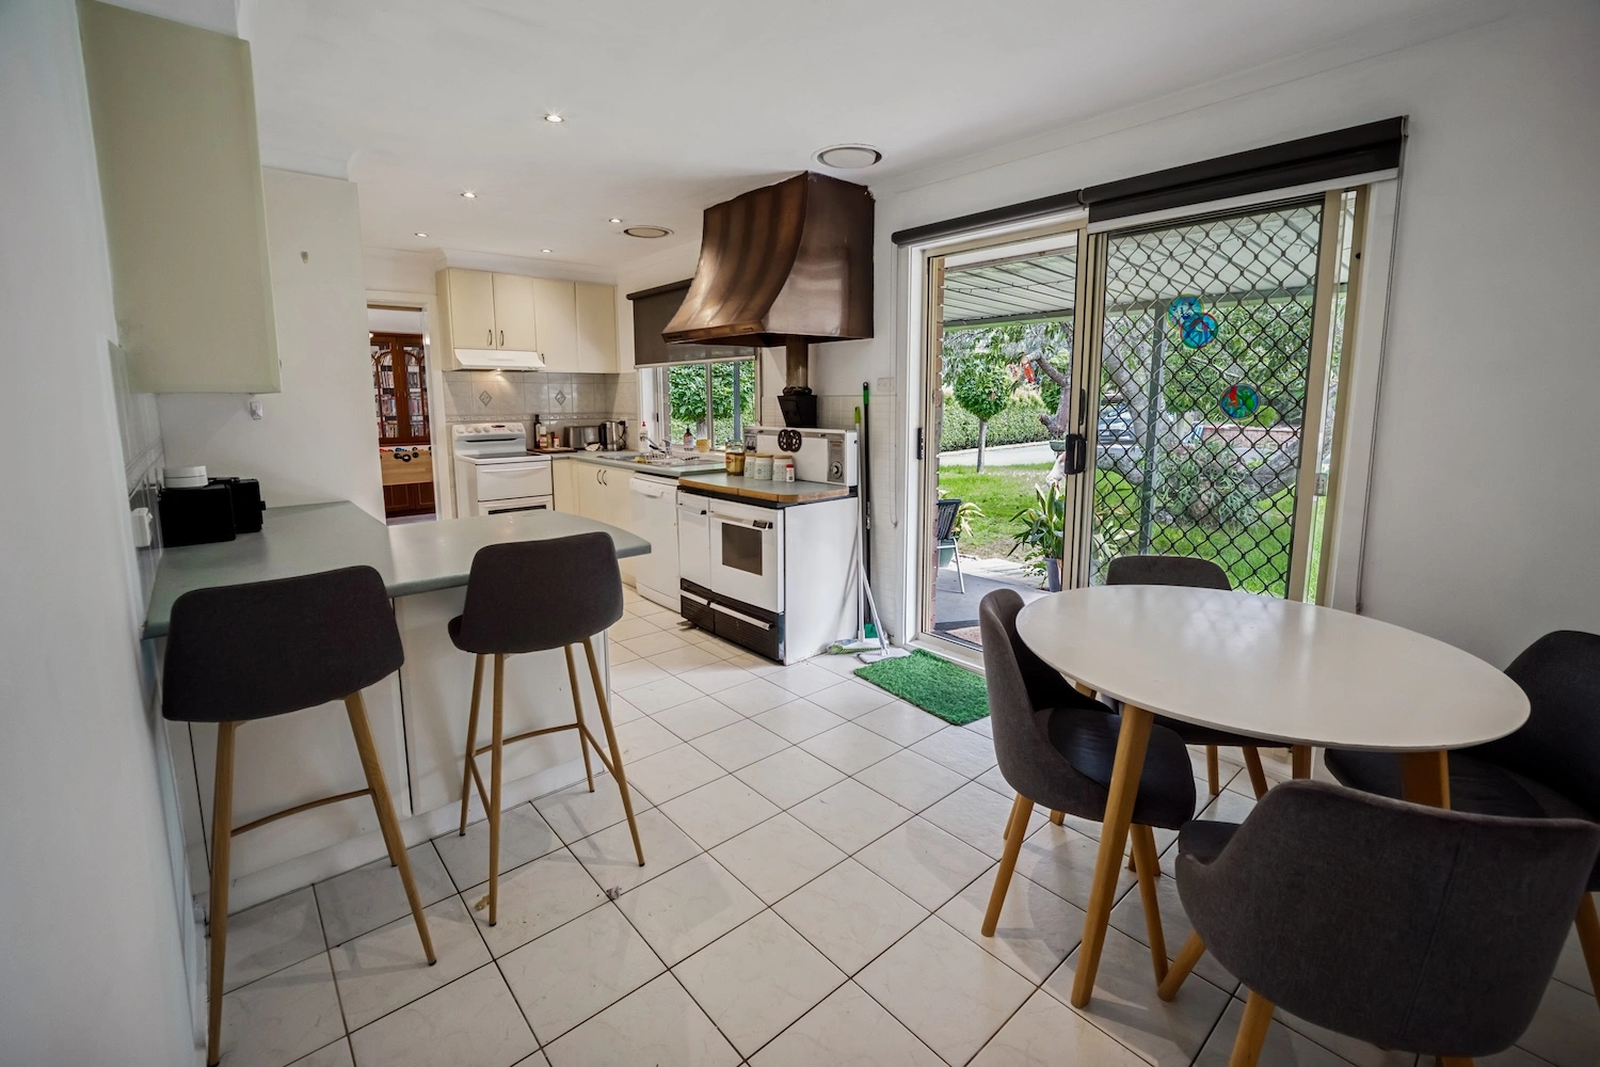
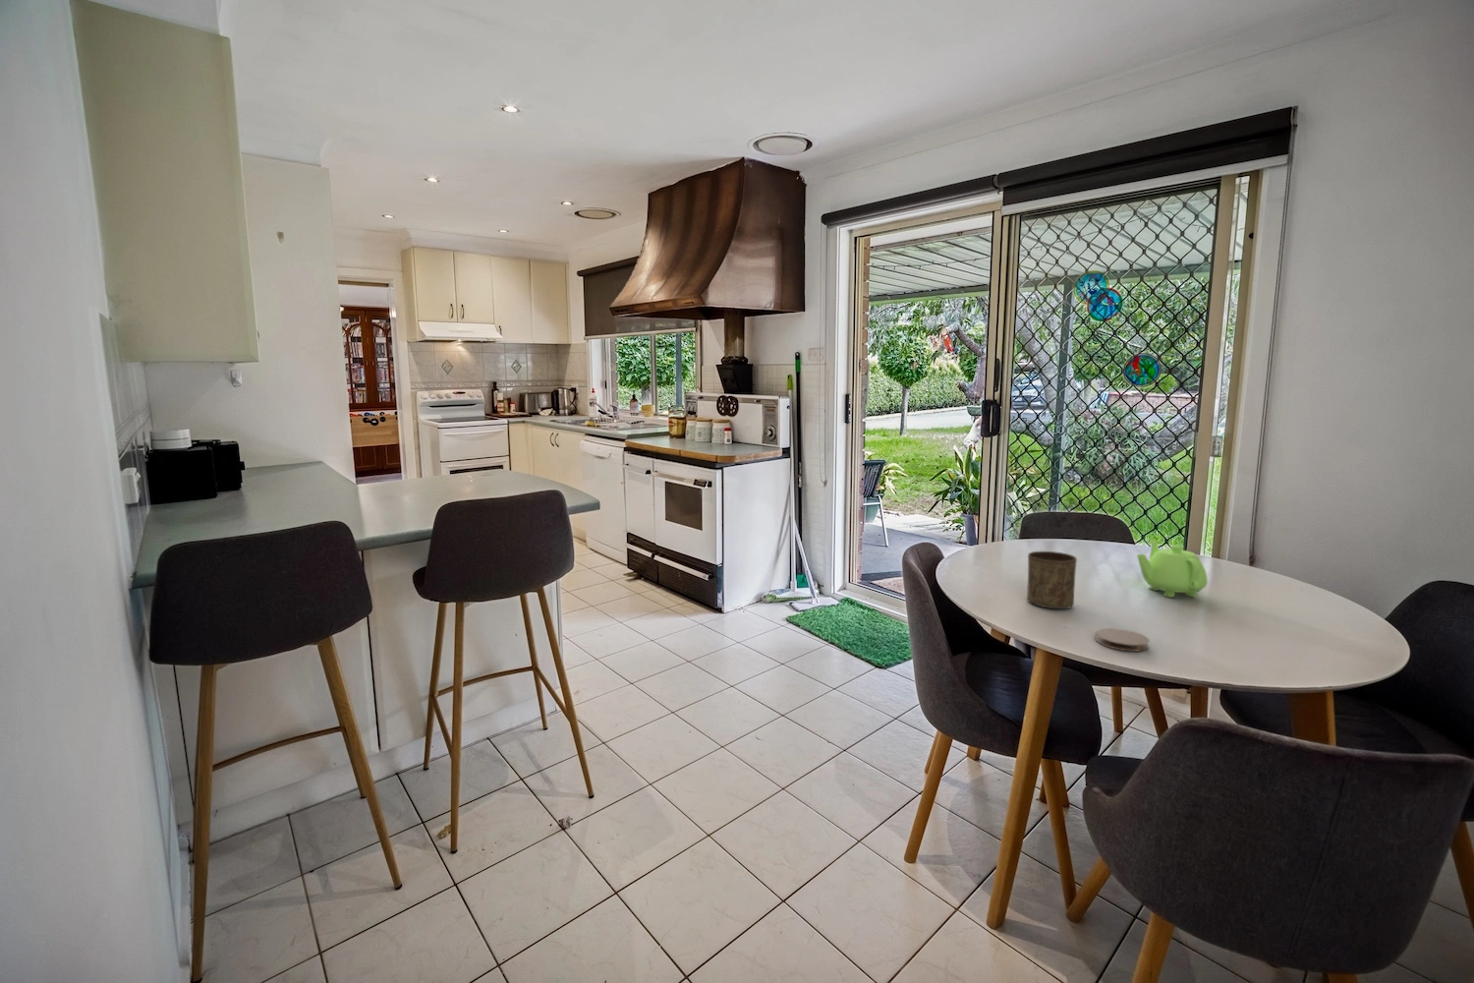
+ coaster (1121, 639)
+ teapot (1167, 568)
+ cup (1051, 579)
